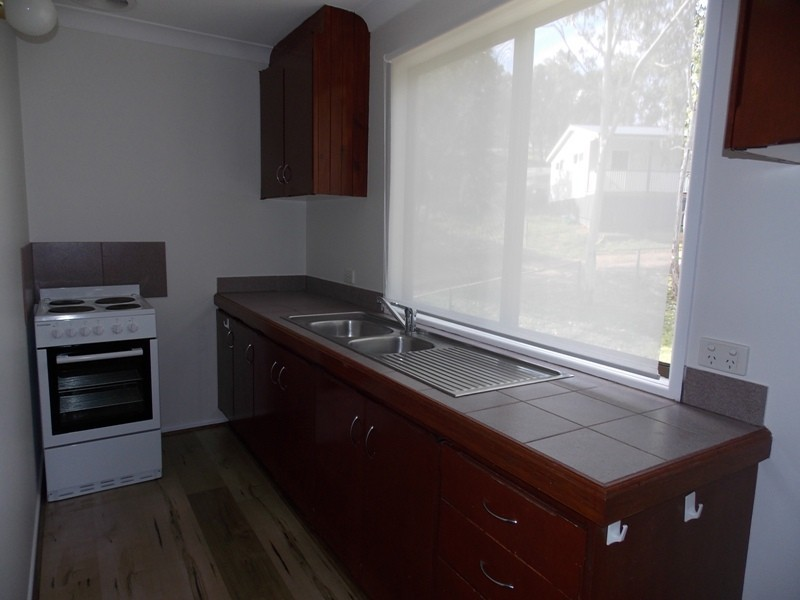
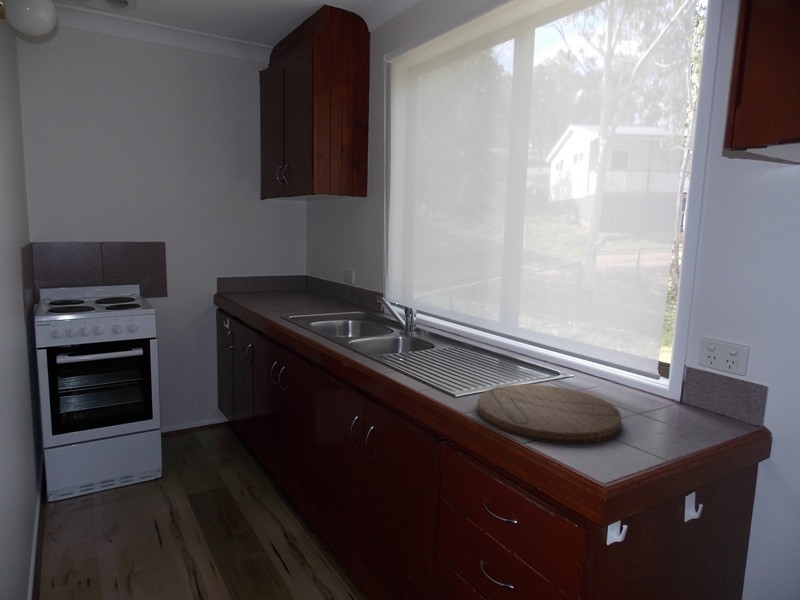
+ cutting board (546, 410)
